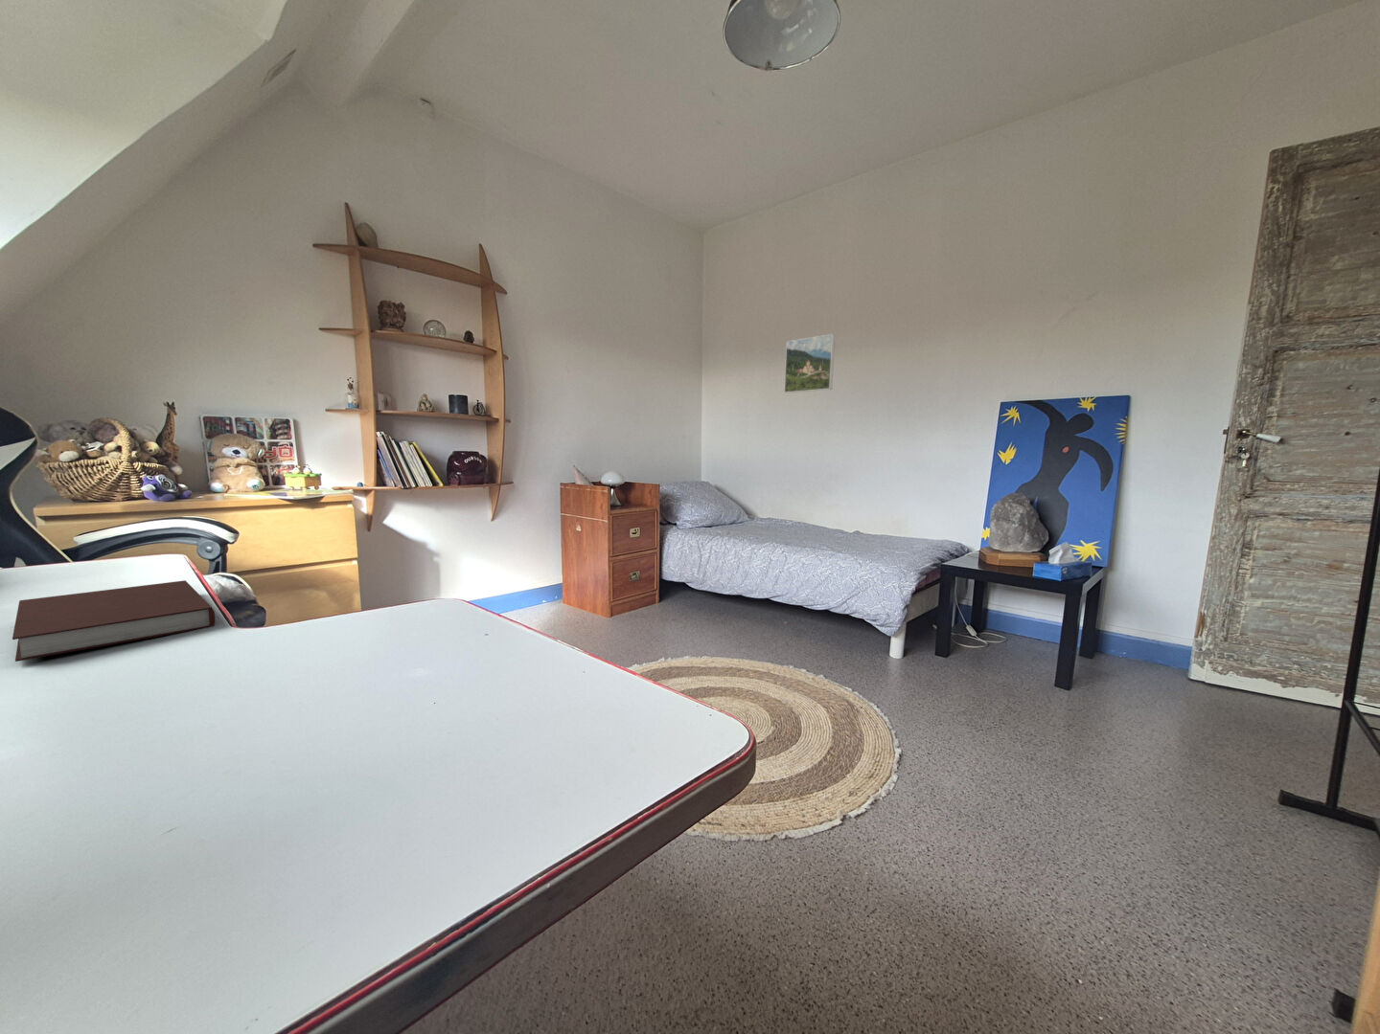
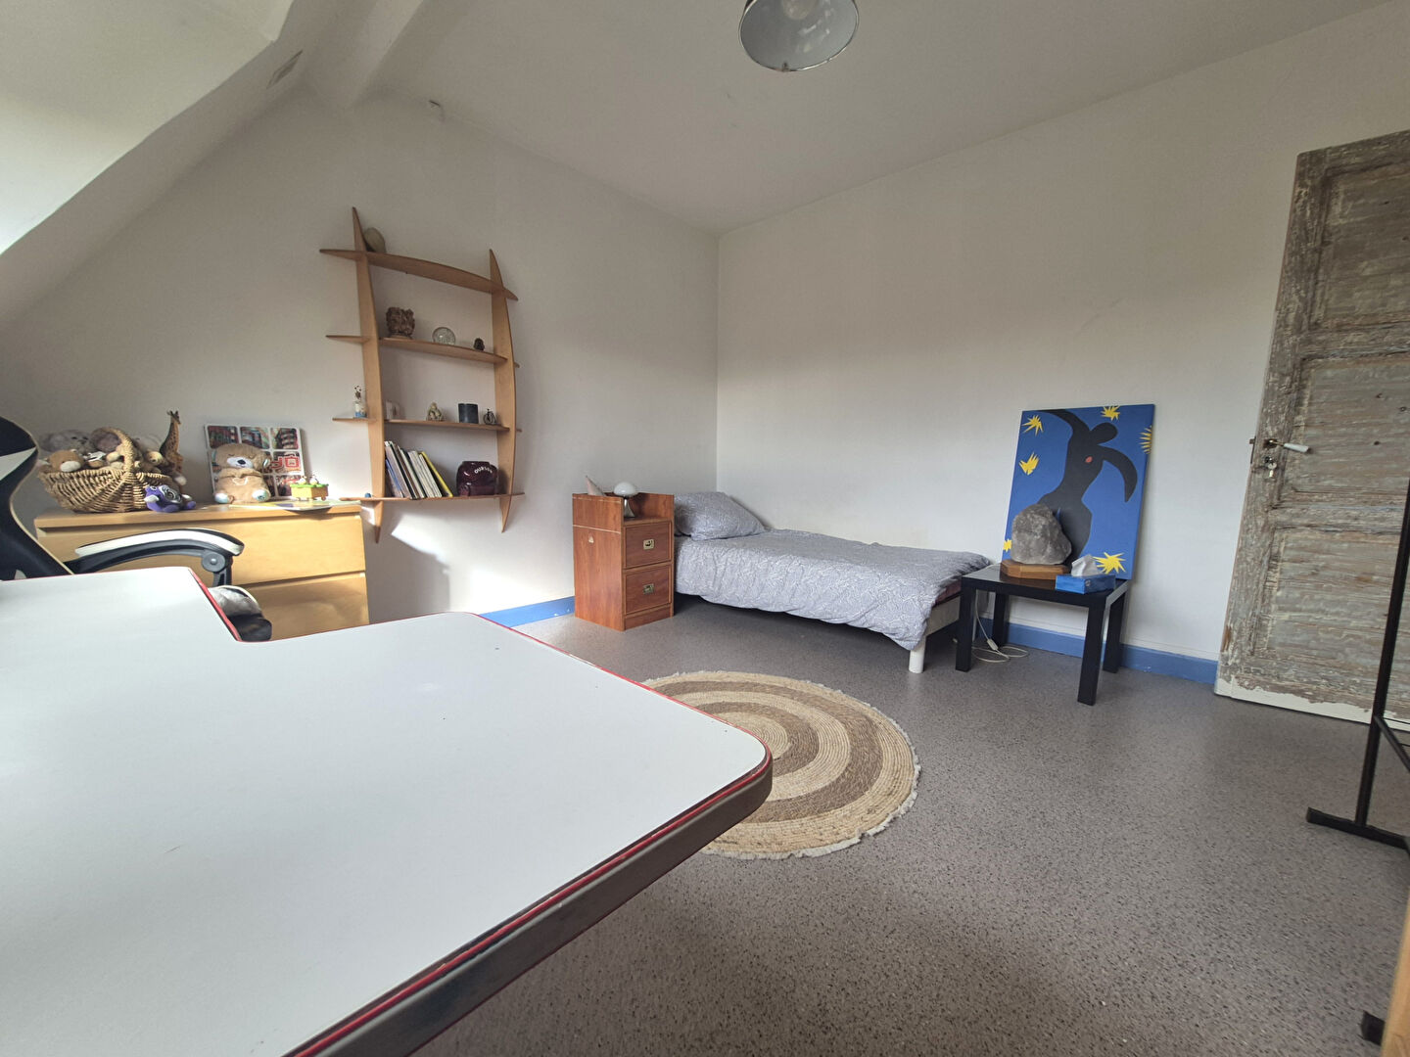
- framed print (807, 364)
- notebook (117, 613)
